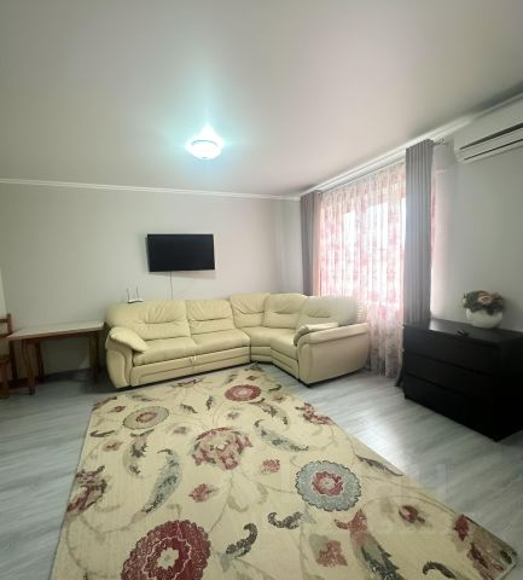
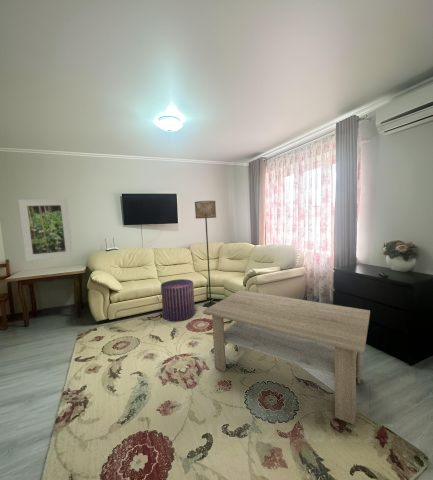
+ coffee table (283, 341)
+ floor lamp (207, 254)
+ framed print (47, 229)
+ pouf (178, 299)
